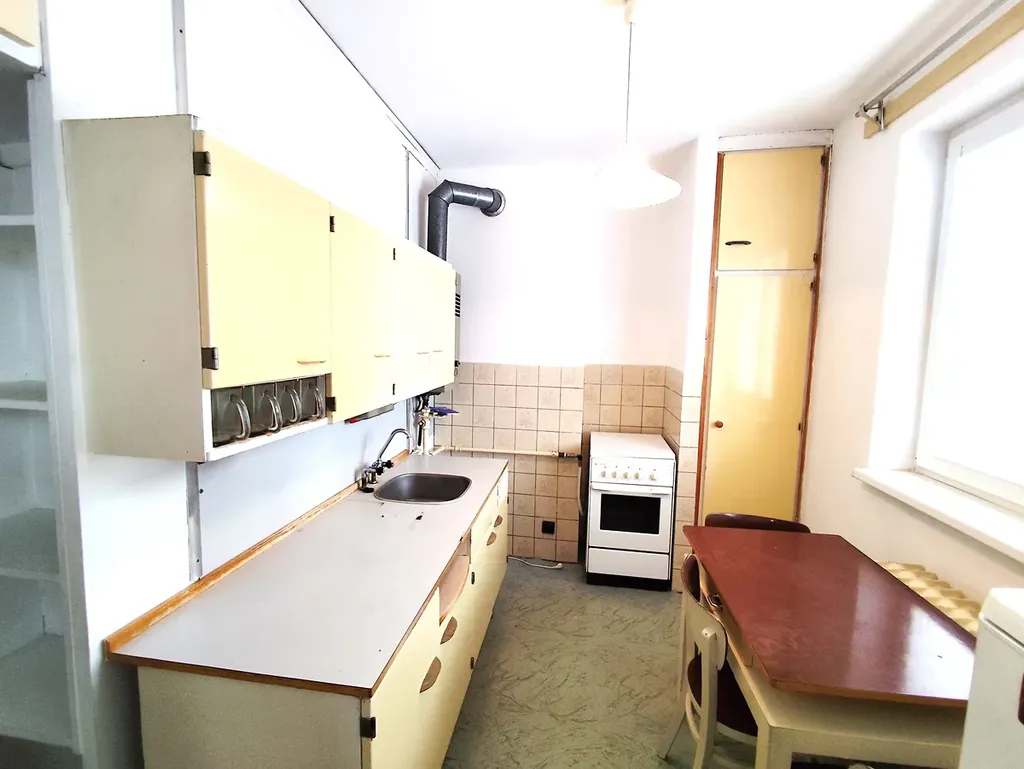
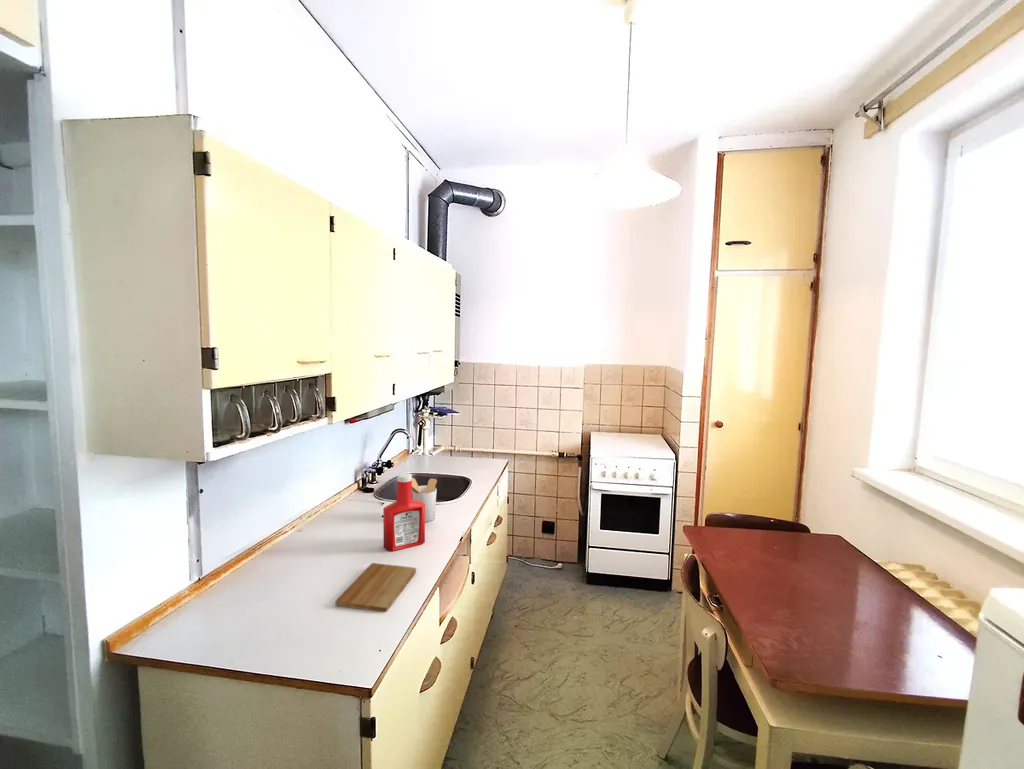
+ soap bottle (404, 510)
+ cutting board (378, 585)
+ utensil holder (419, 498)
